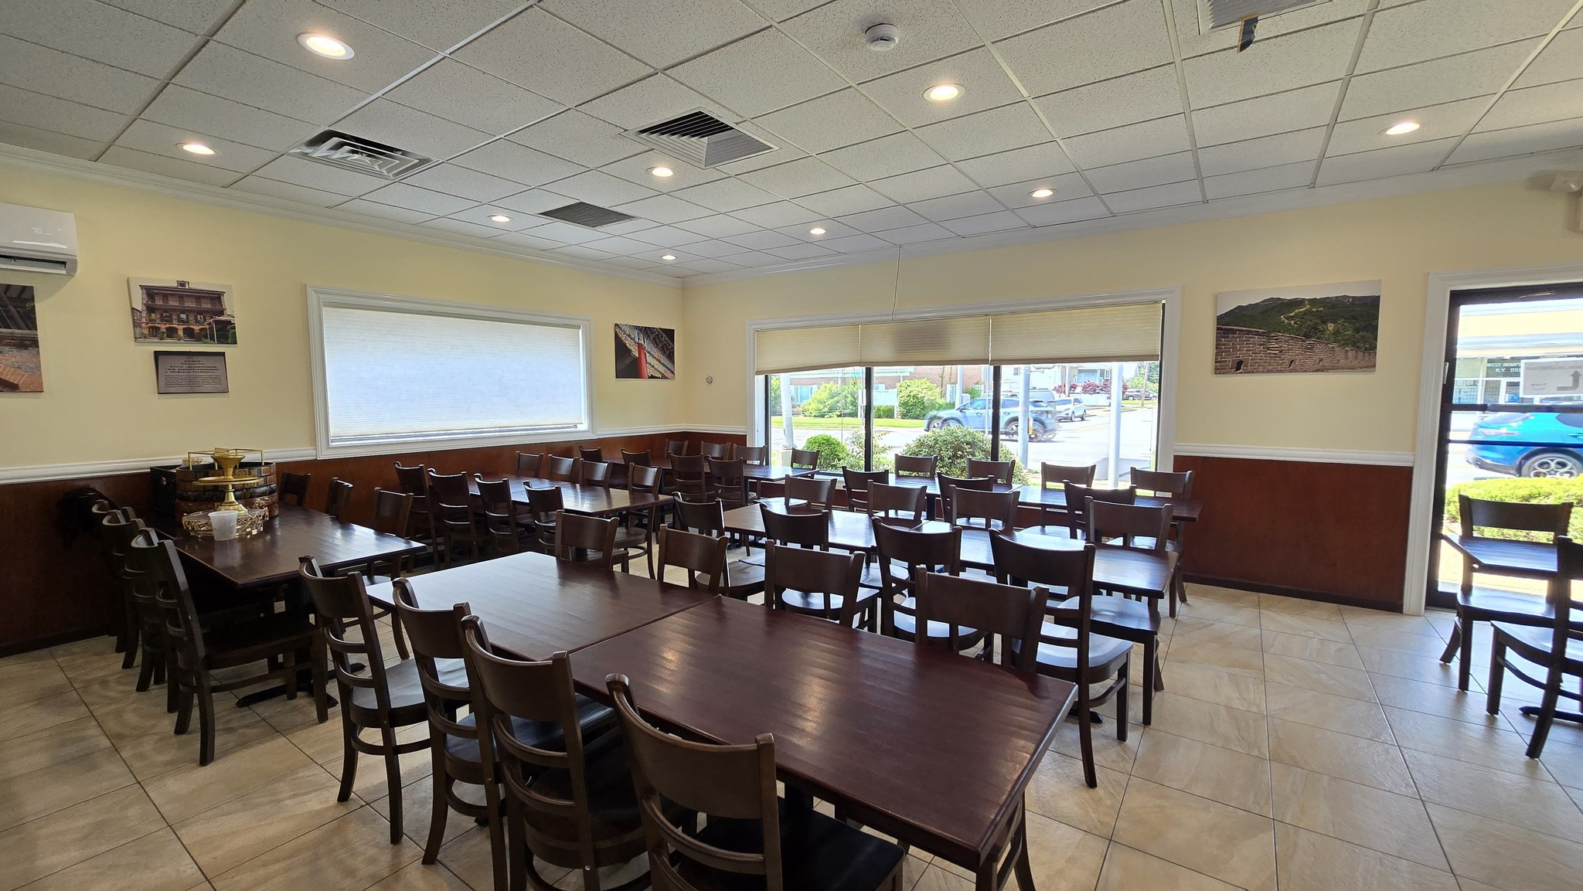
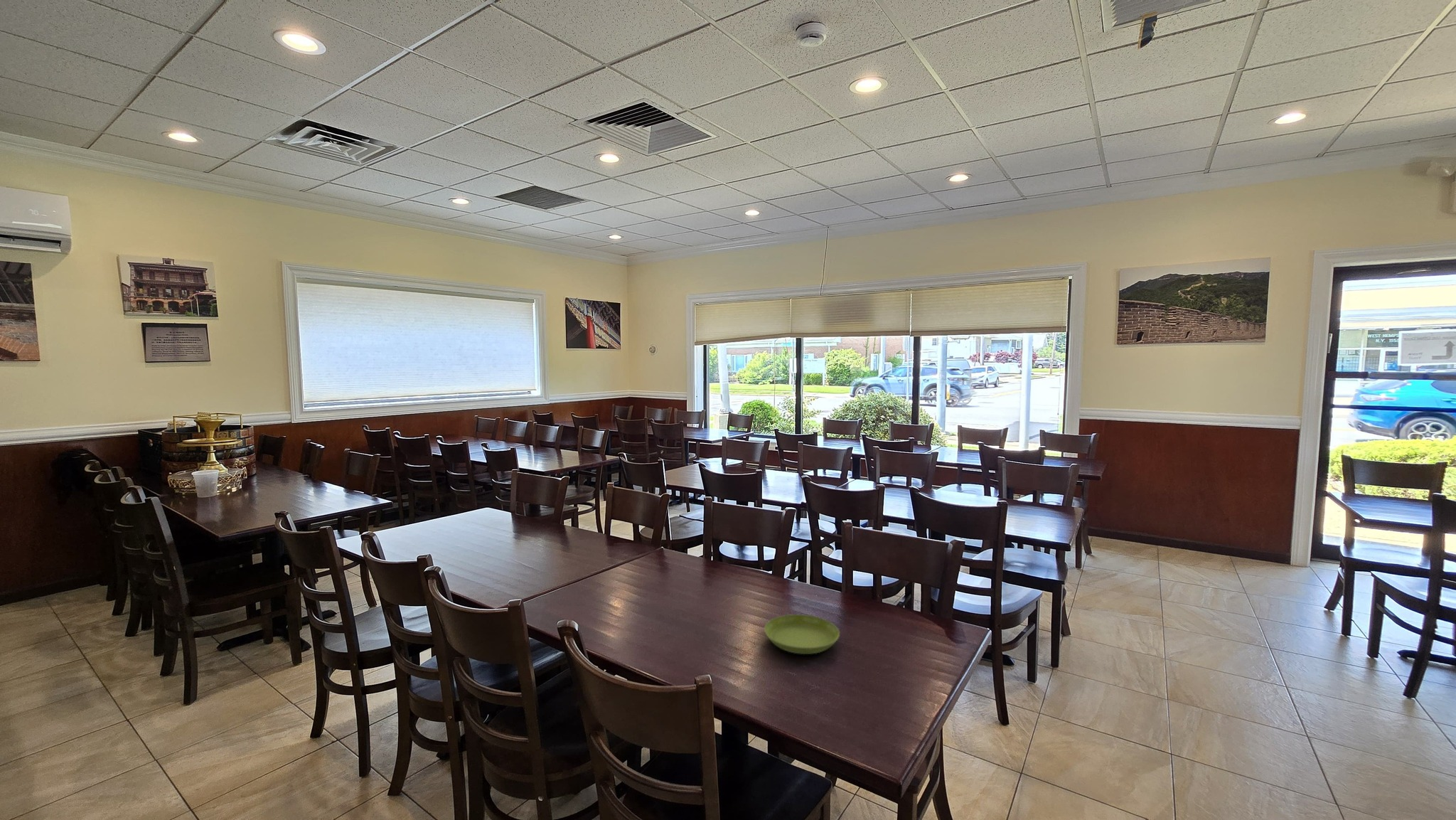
+ saucer (801, 635)
